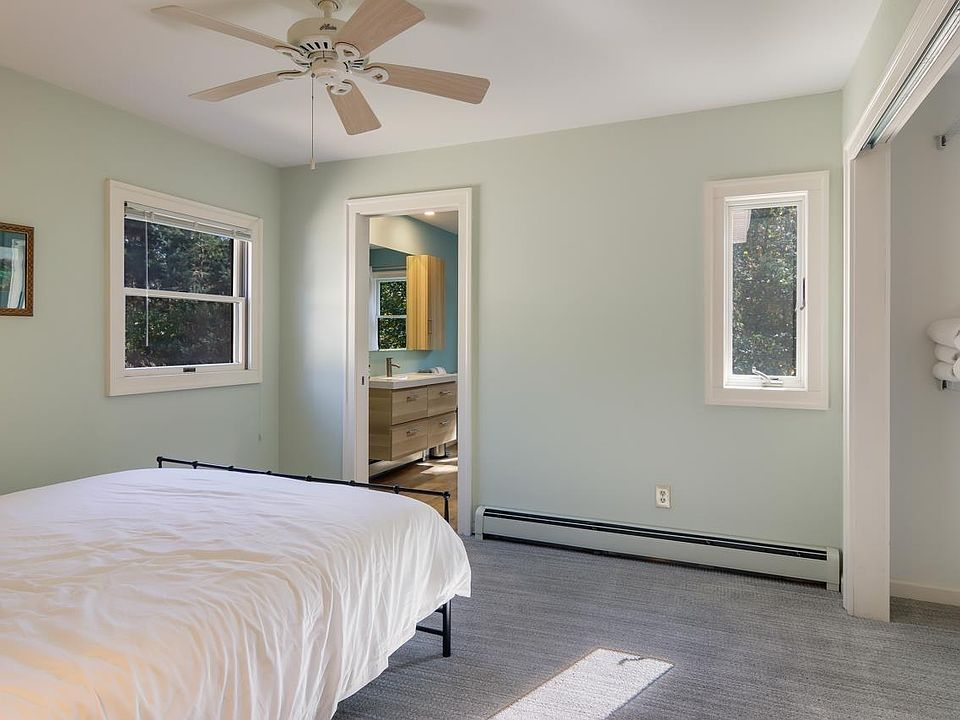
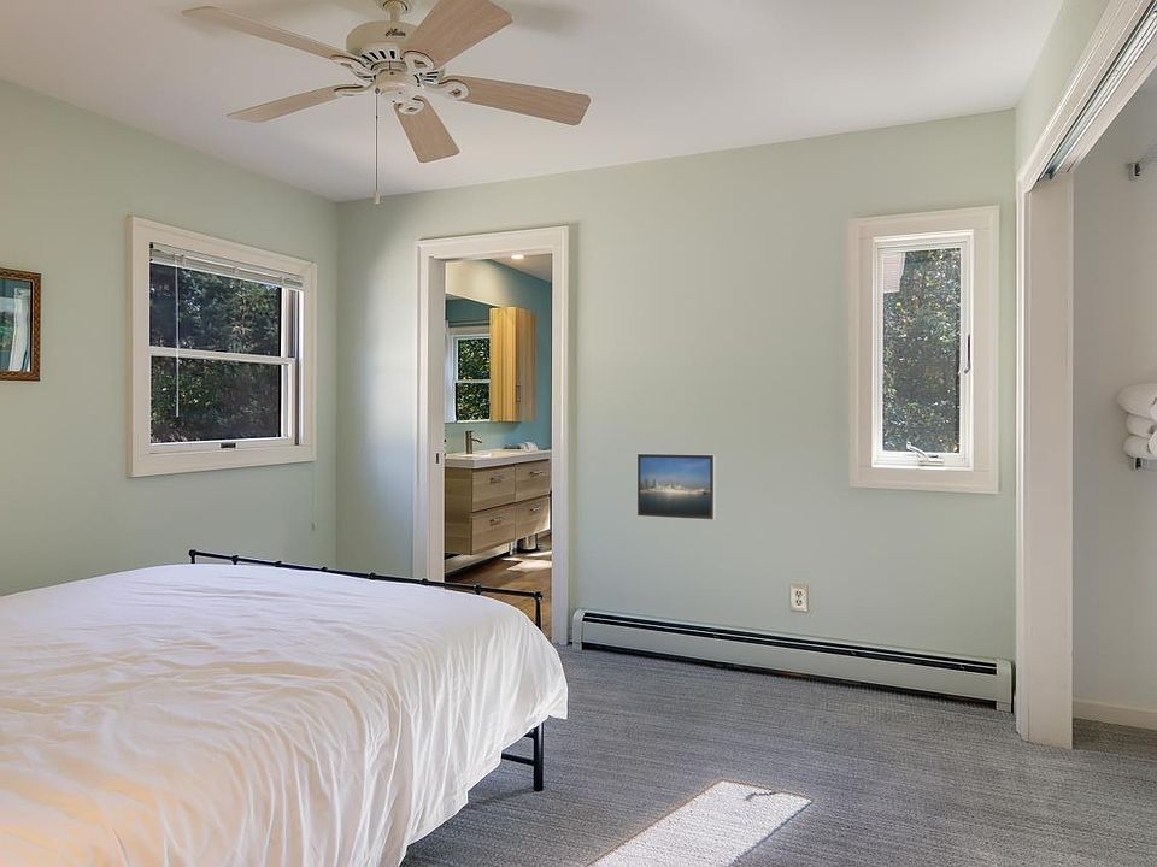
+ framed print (675, 485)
